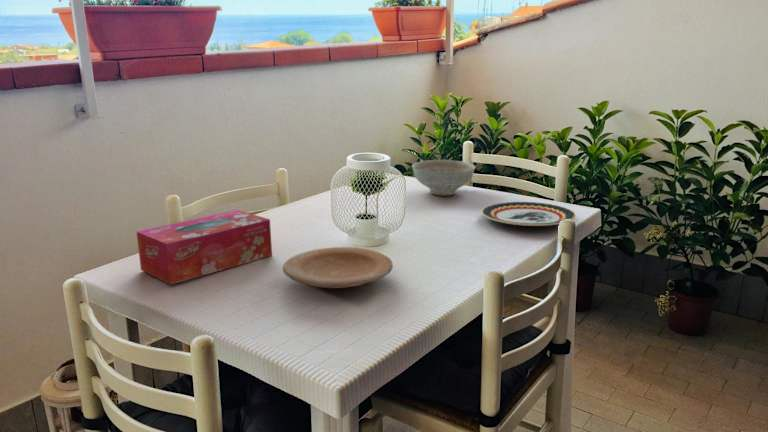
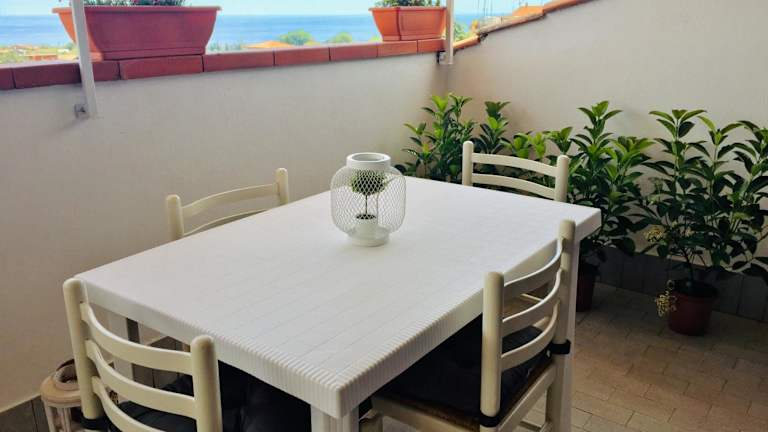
- decorative bowl (443, 178)
- plate (338, 271)
- plate (527, 216)
- tissue box (206, 244)
